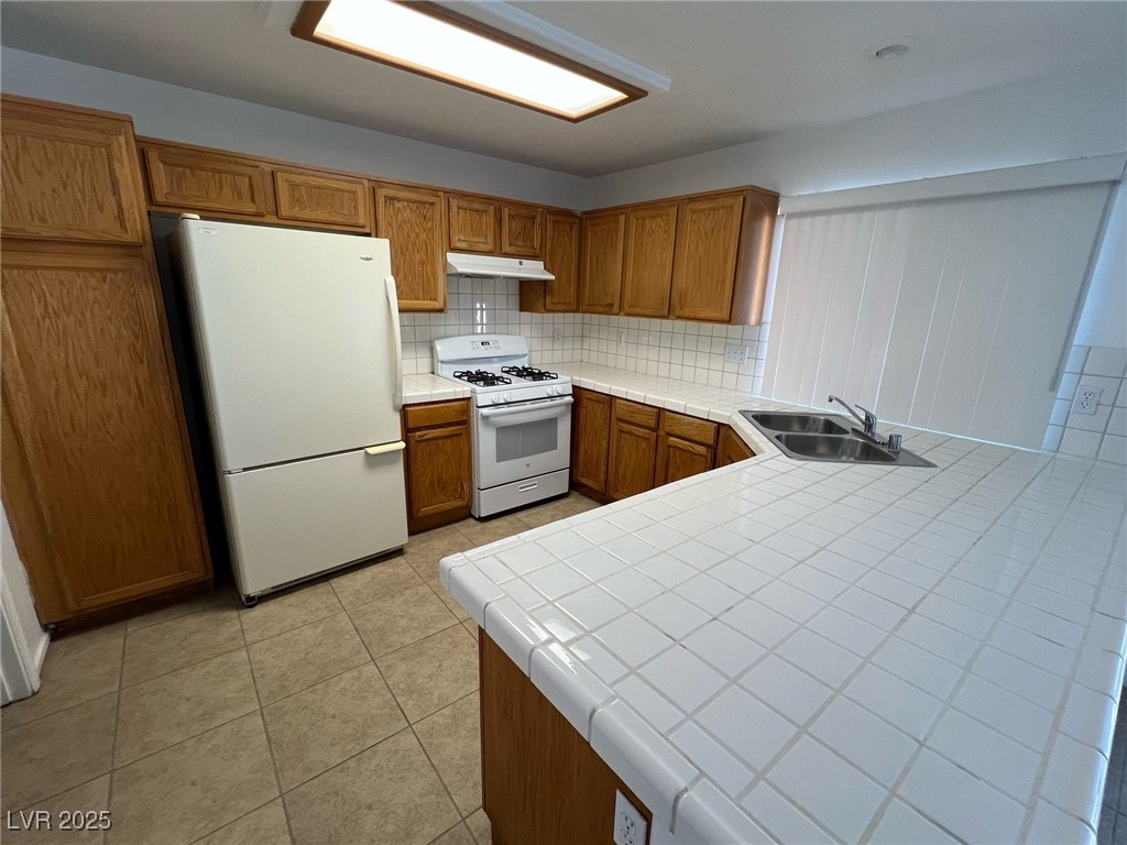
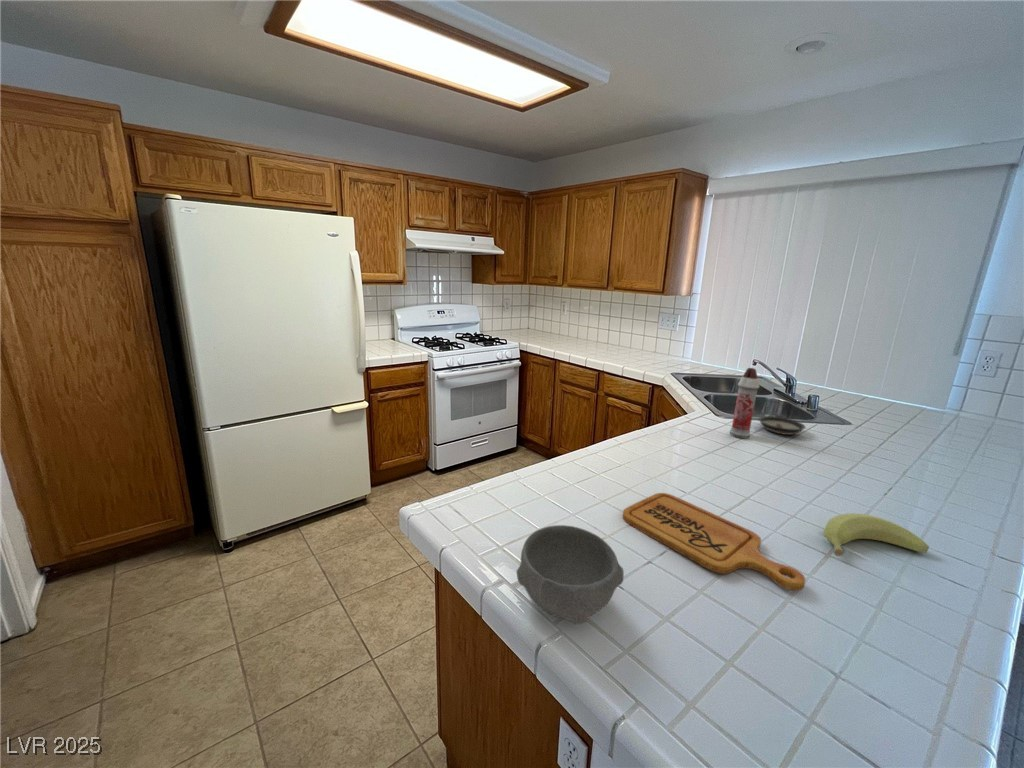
+ saucer (780, 426)
+ spray bottle (745, 402)
+ bowl (566, 575)
+ banana (869, 537)
+ cutting board (709, 538)
